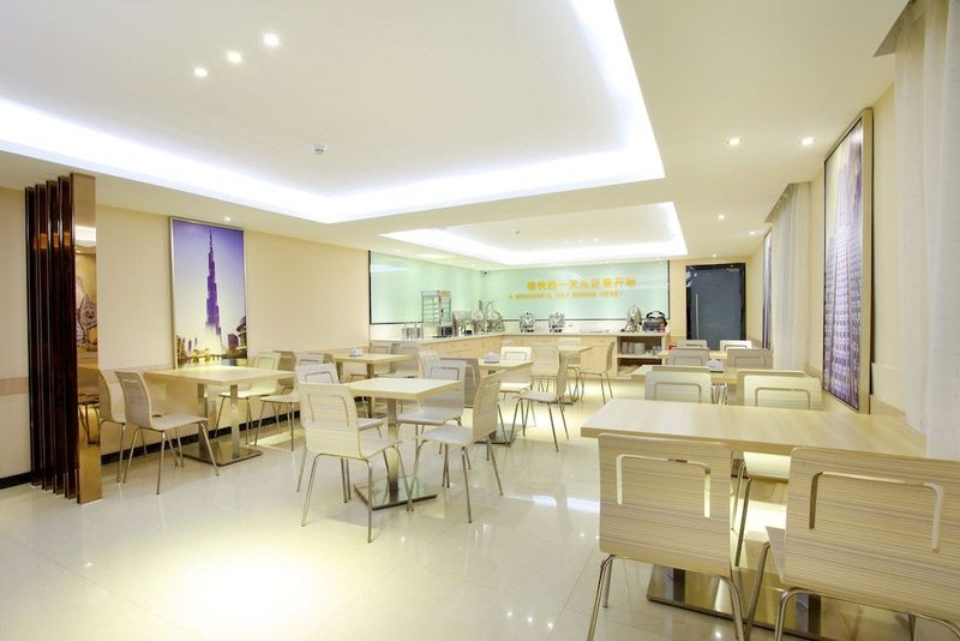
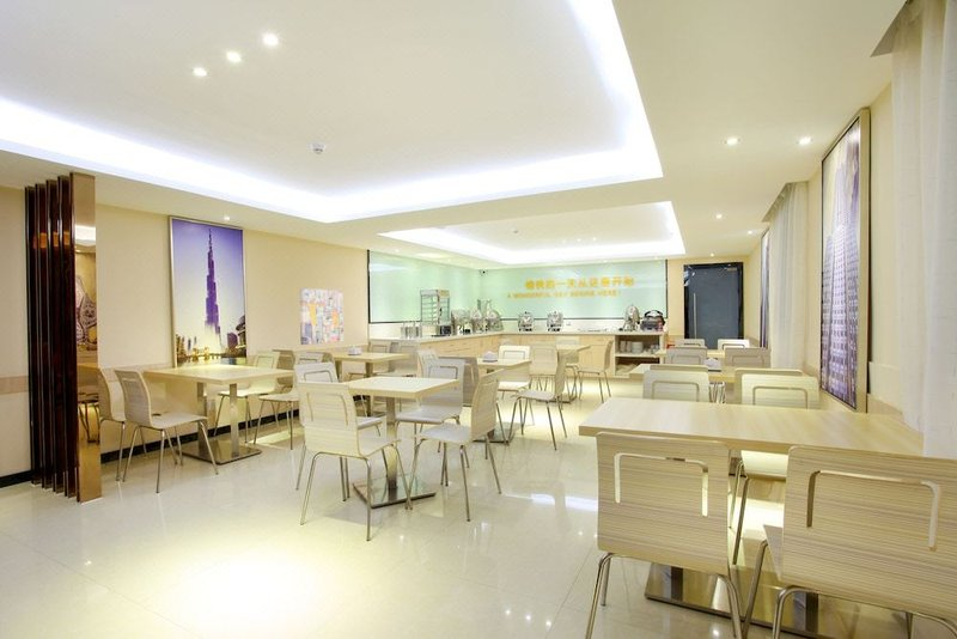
+ wall art (322, 316)
